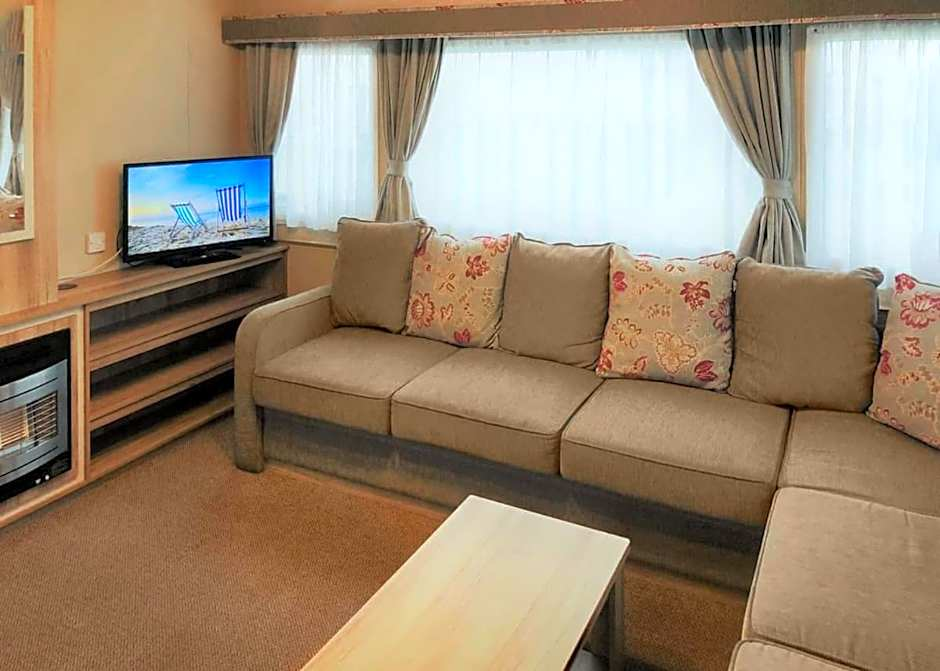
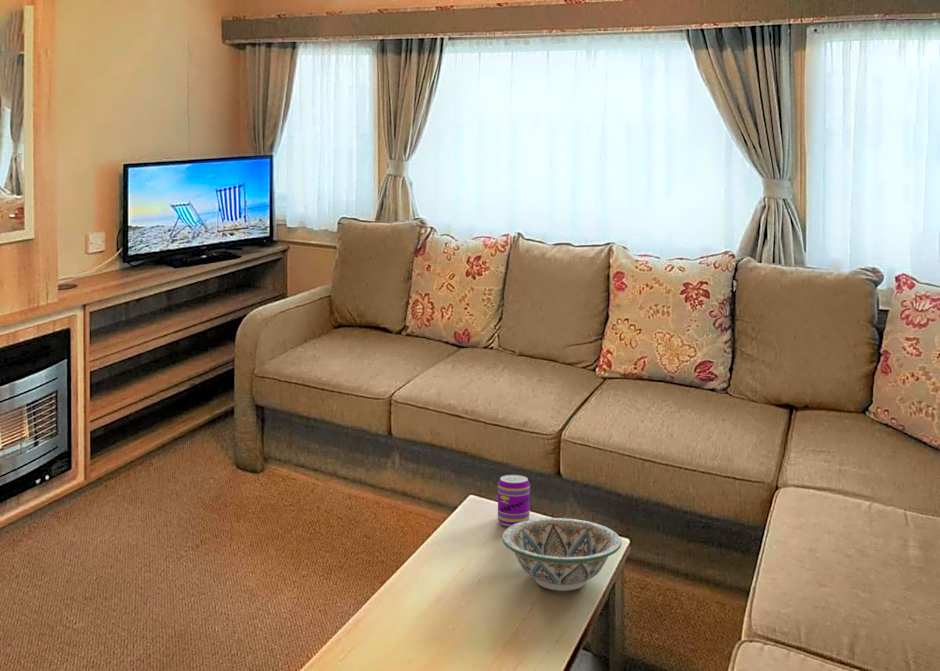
+ beverage can (513, 500)
+ decorative bowl (560, 558)
